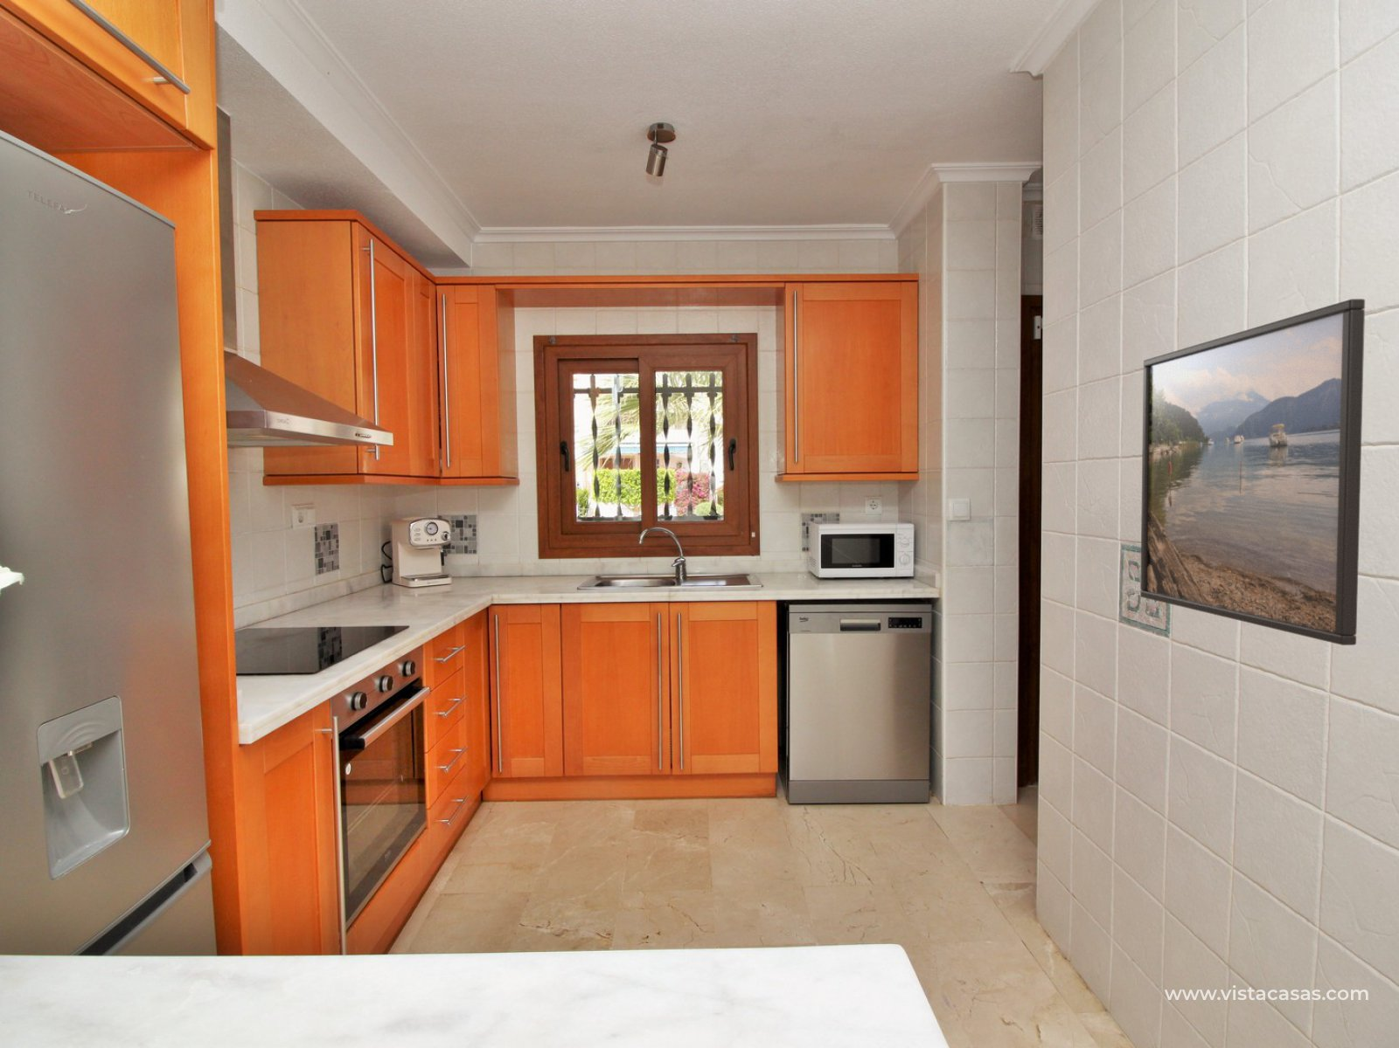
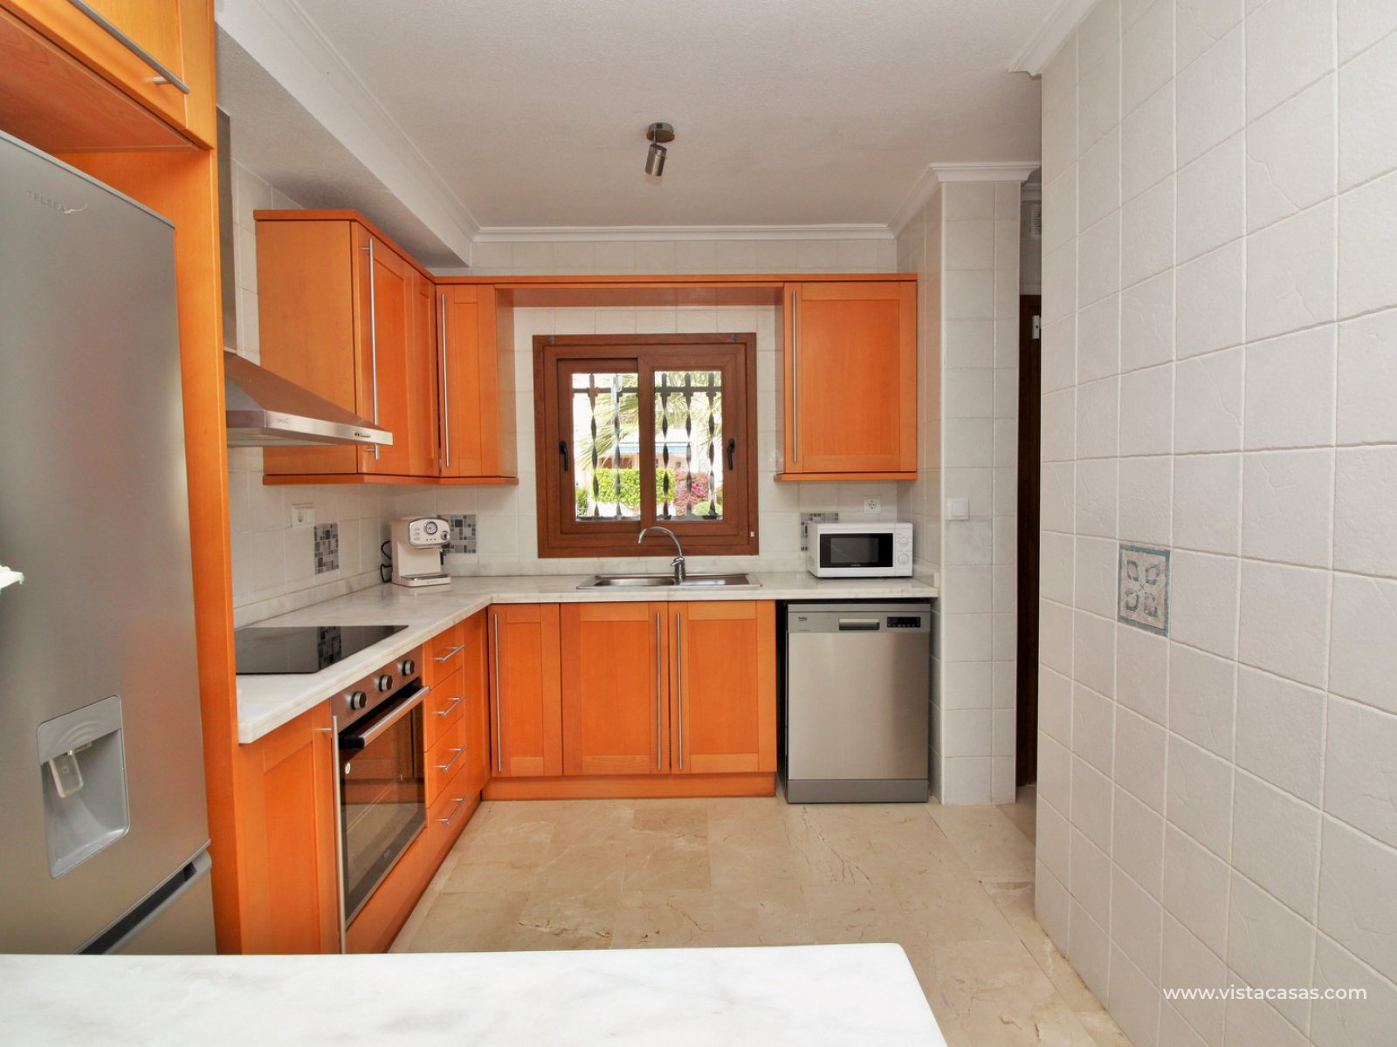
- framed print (1230, 477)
